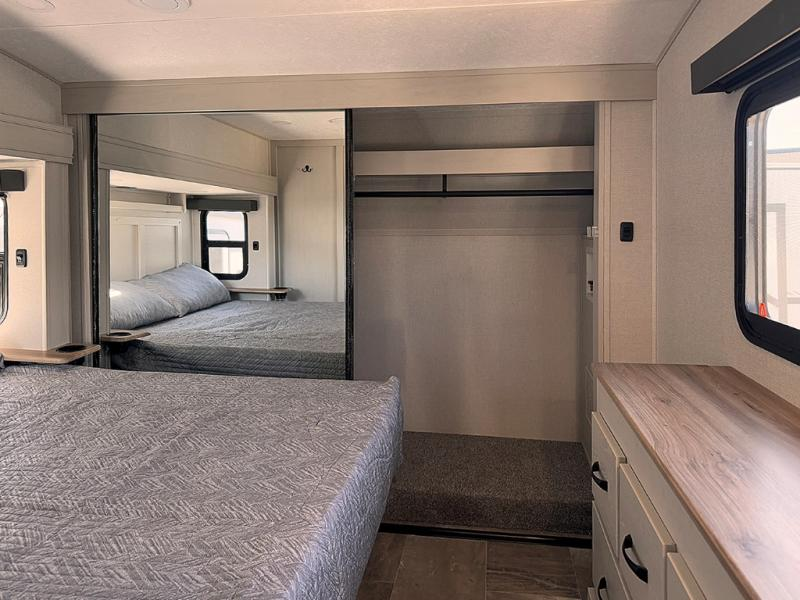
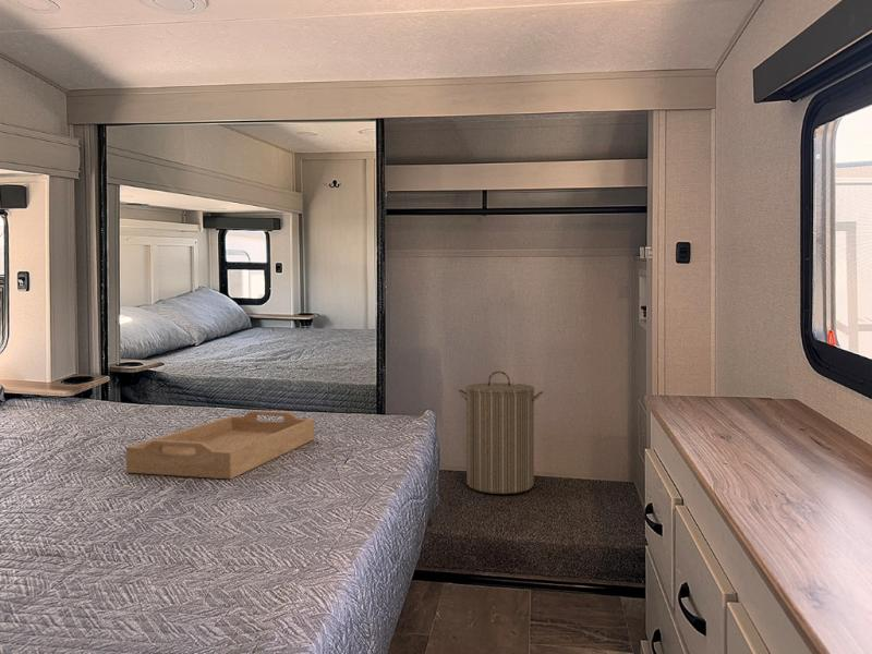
+ laundry hamper (499, 427)
+ serving tray (230, 439)
